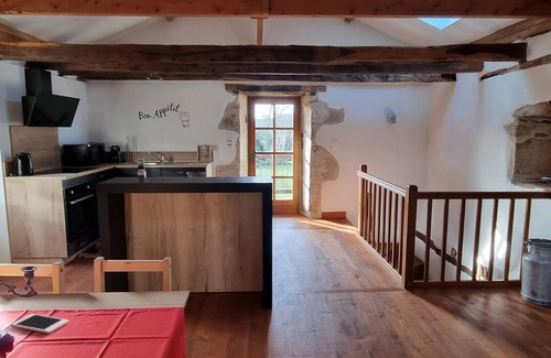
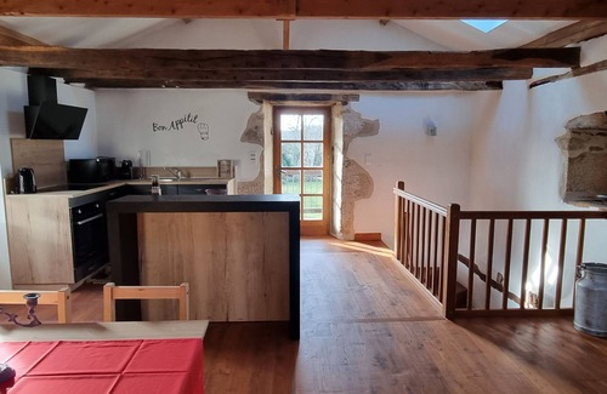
- cell phone (40, 323)
